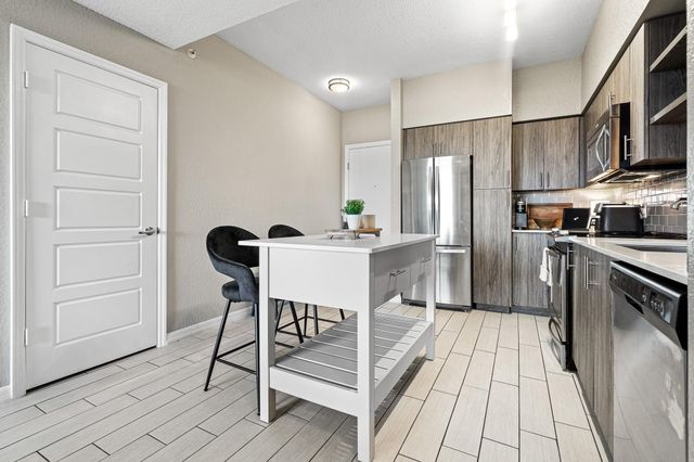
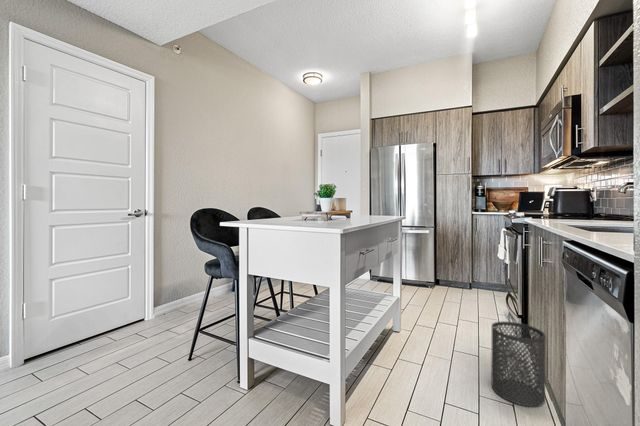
+ trash can (517, 360)
